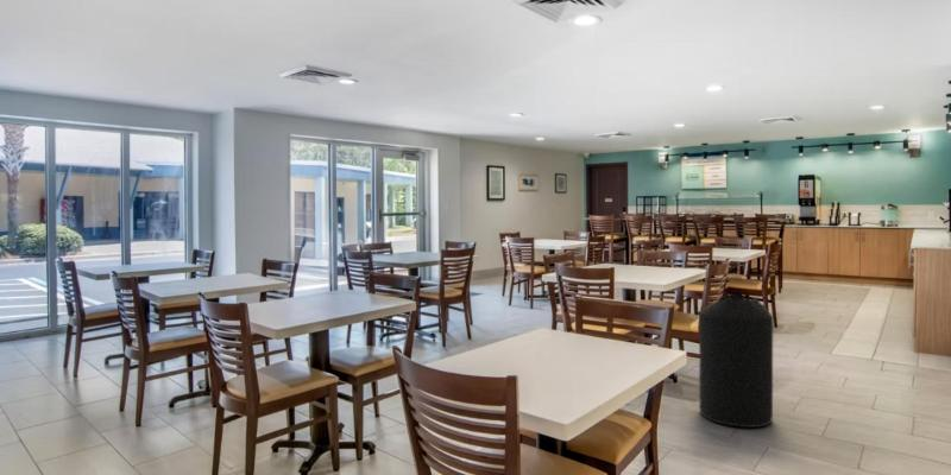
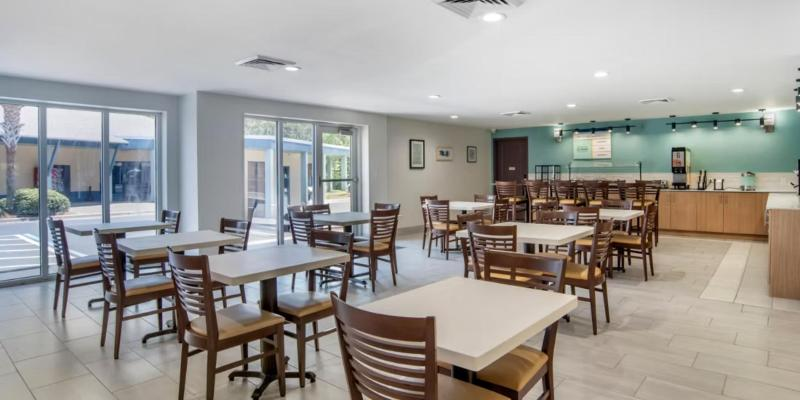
- trash can (735, 356)
